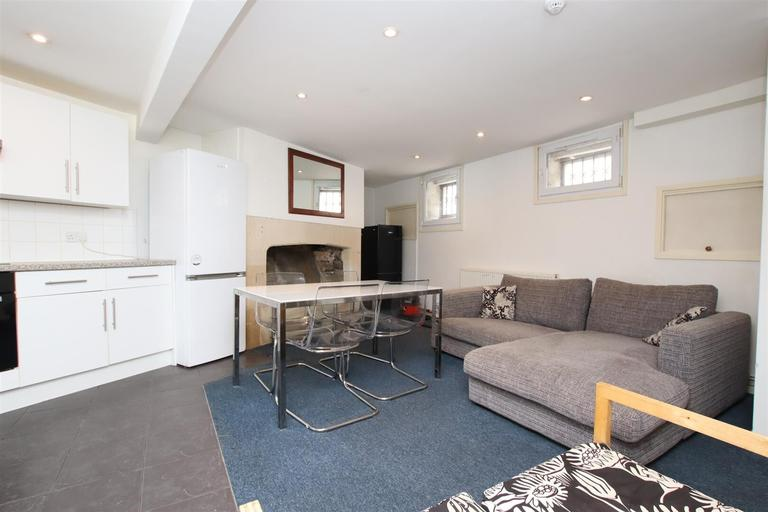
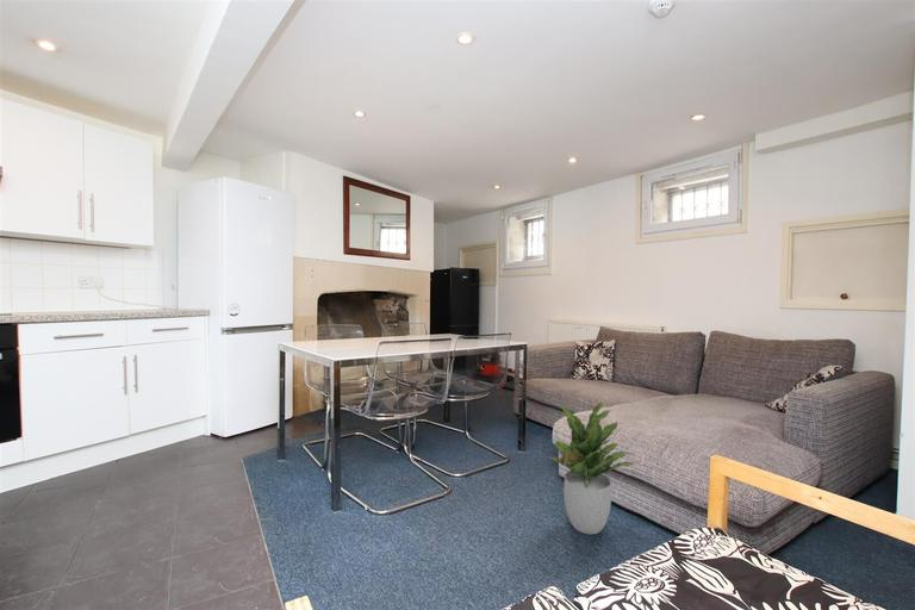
+ potted plant (584, 463)
